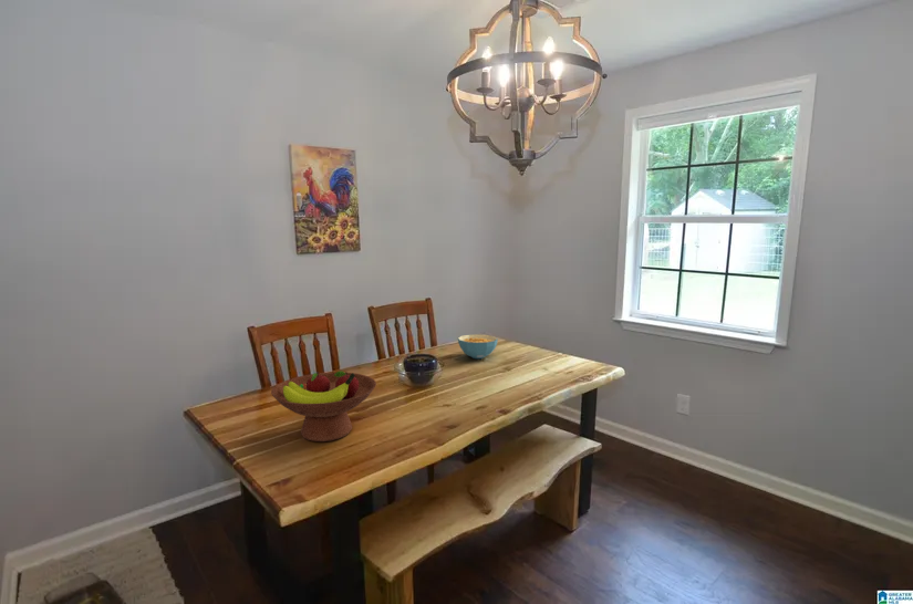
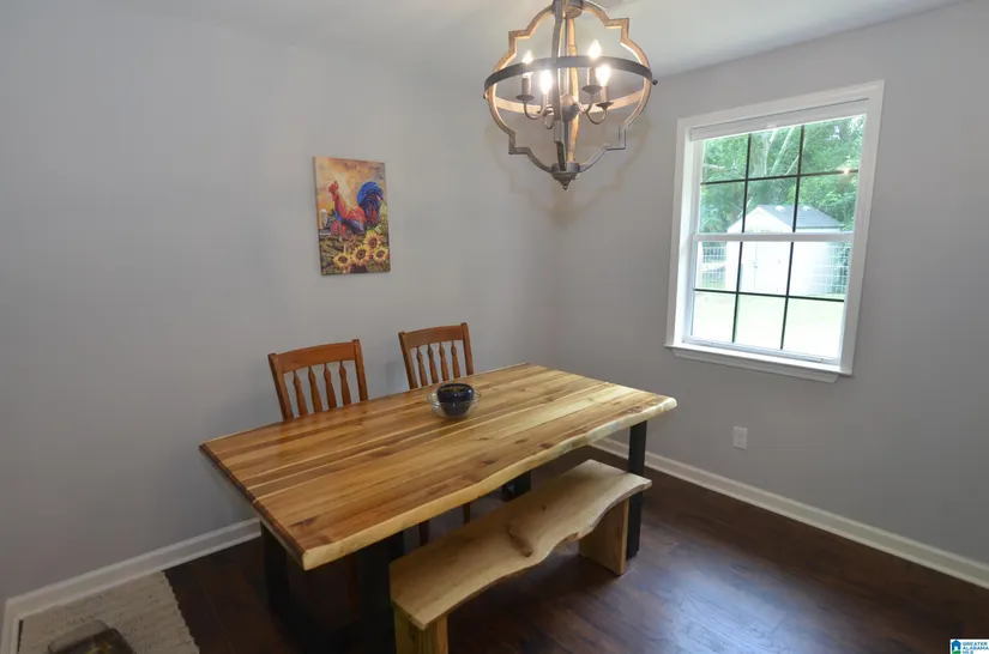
- fruit bowl (325, 400)
- cereal bowl (477, 347)
